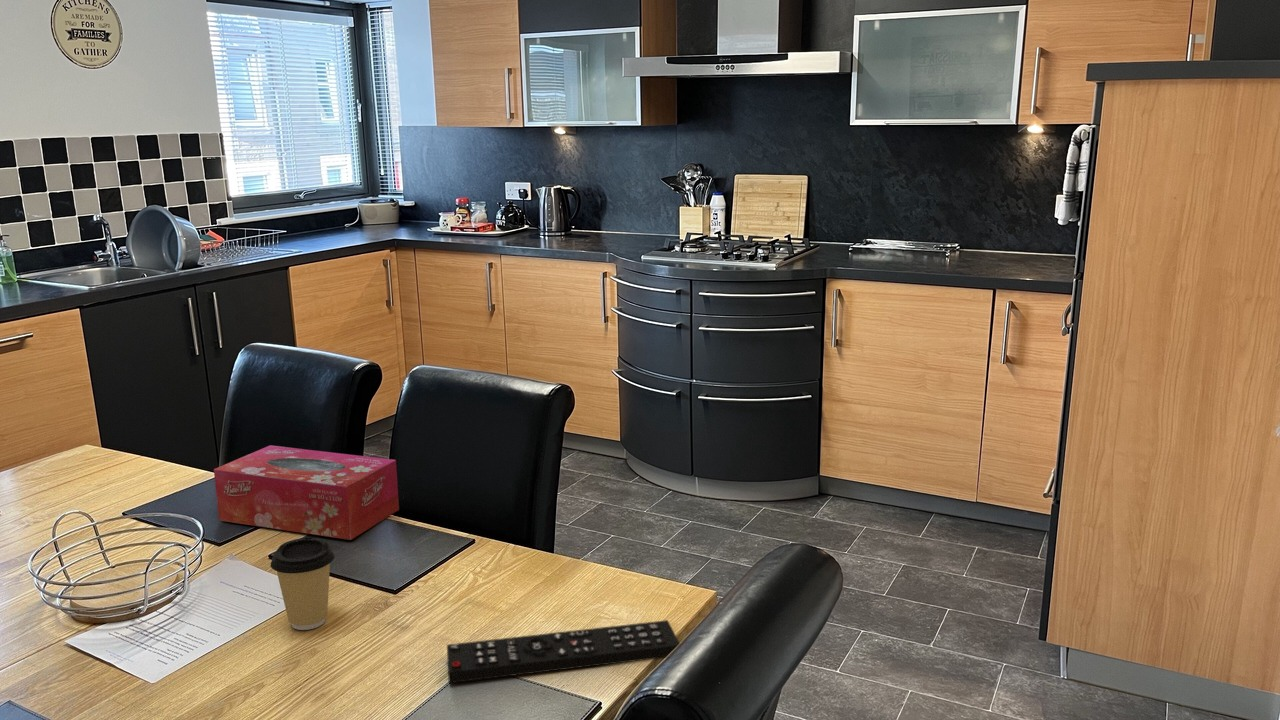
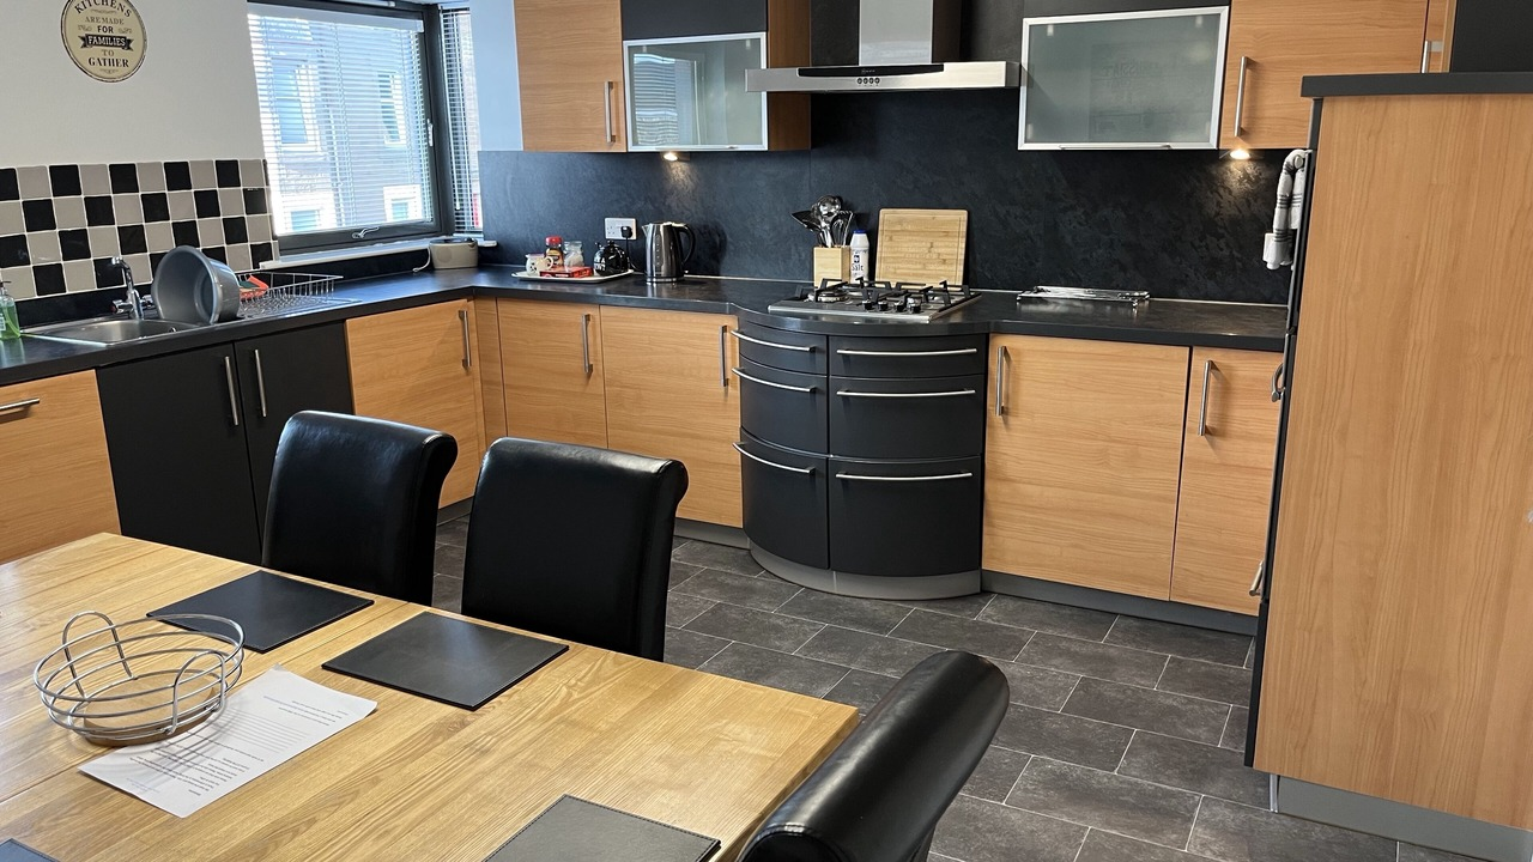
- remote control (562, 648)
- tissue box (308, 489)
- coffee cup (305, 585)
